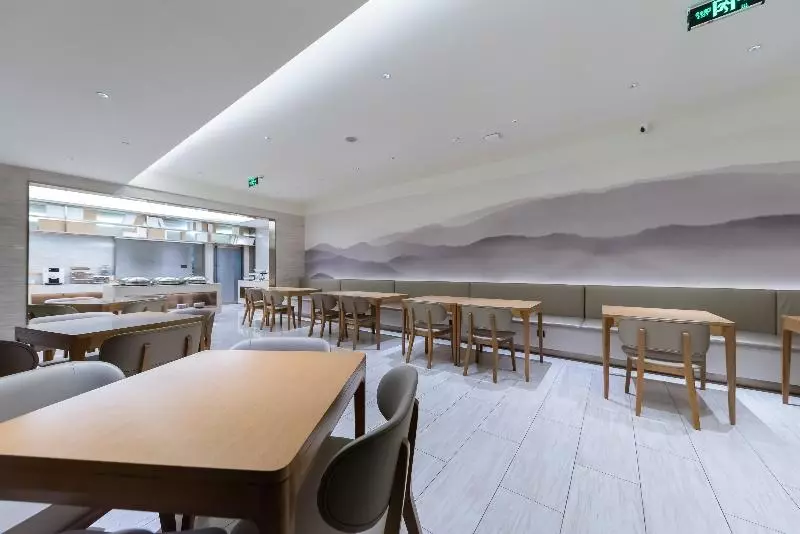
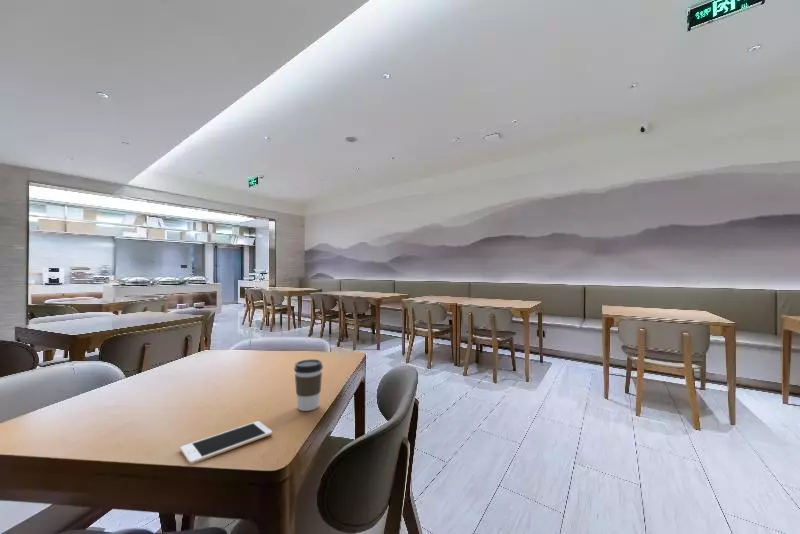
+ cell phone (228, 440)
+ coffee cup (308, 384)
